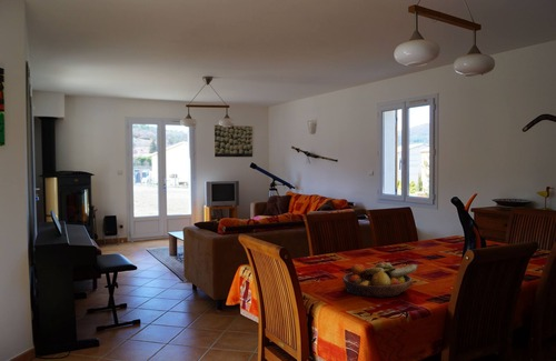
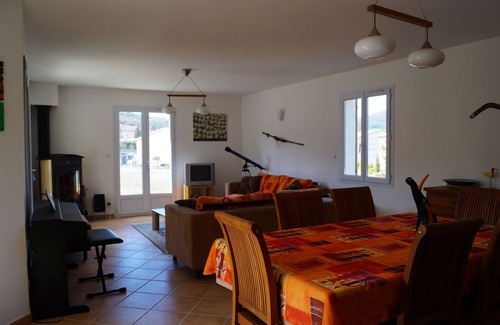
- fruit bowl (377, 274)
